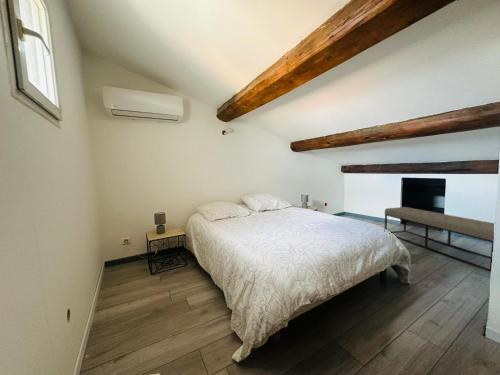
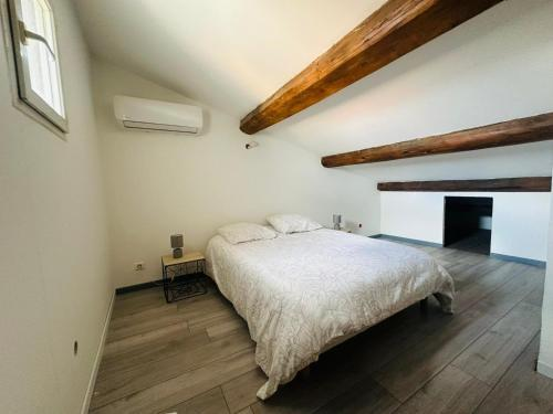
- bench (438, 228)
